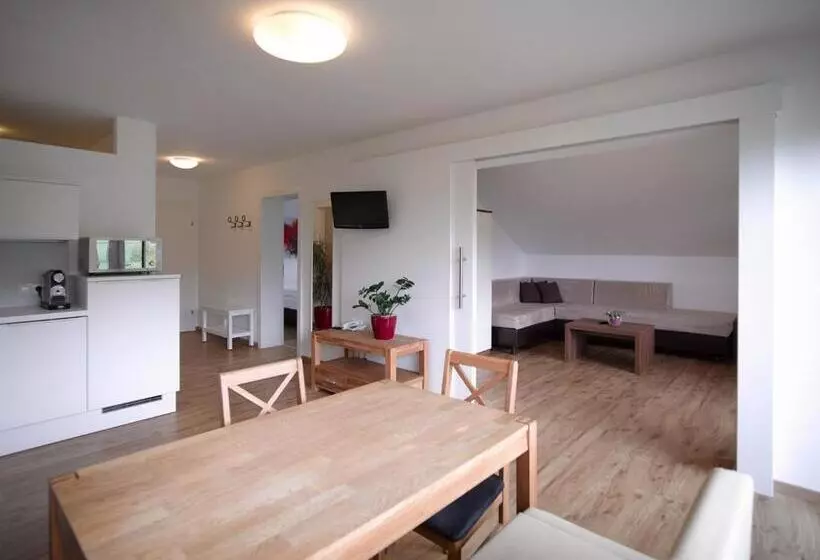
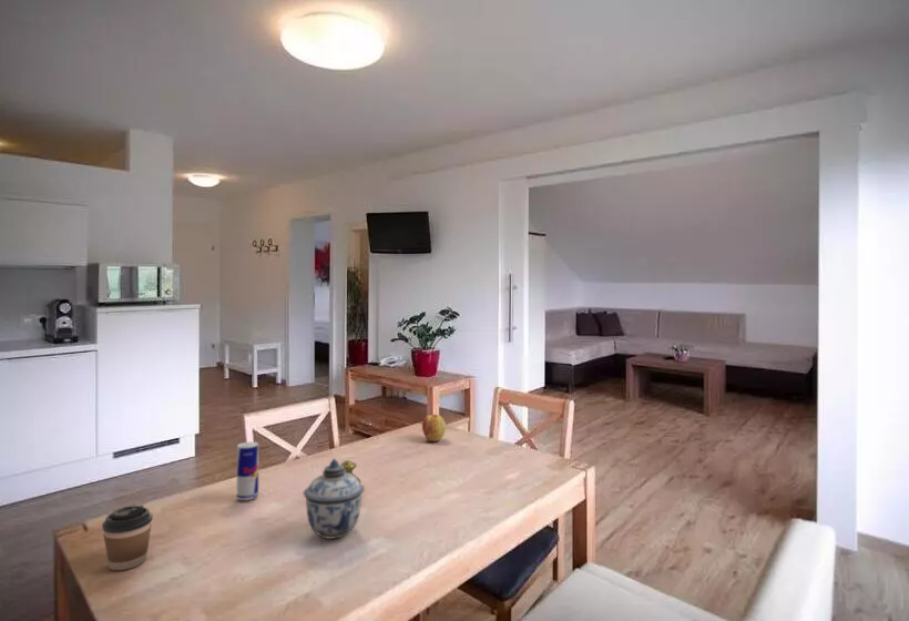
+ coffee cup (127, 533)
+ apple (433, 427)
+ lidded jar (334, 495)
+ salt shaker (350, 474)
+ beverage can (247, 470)
